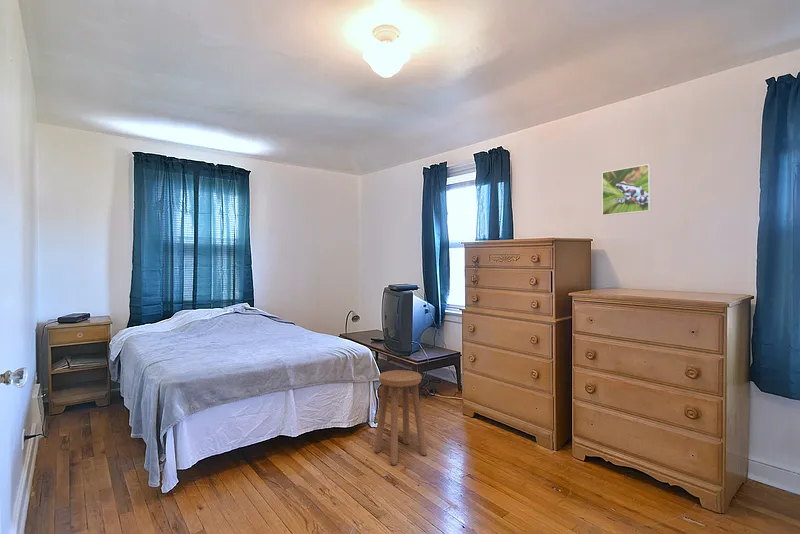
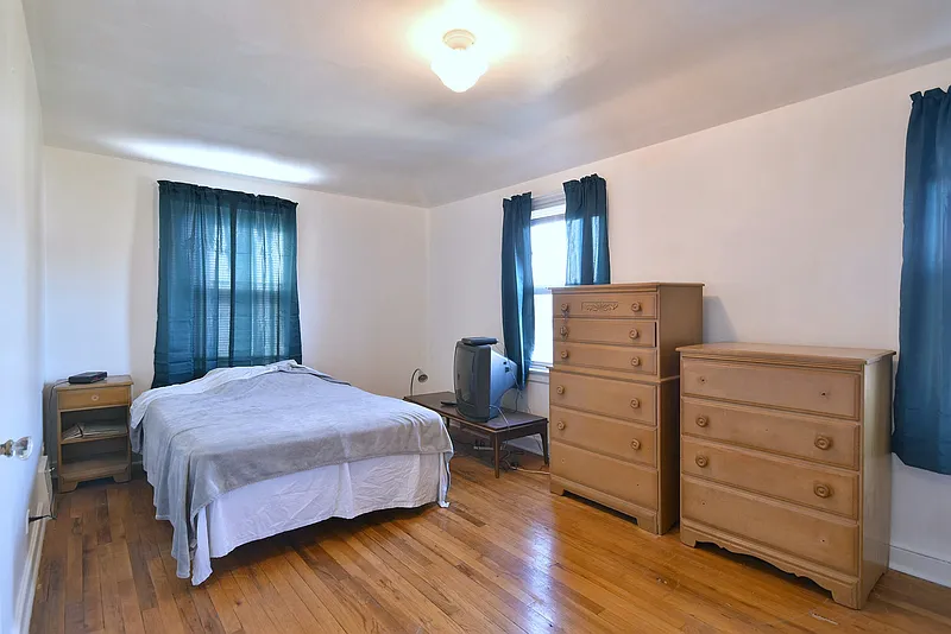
- stool (397, 414)
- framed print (625, 190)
